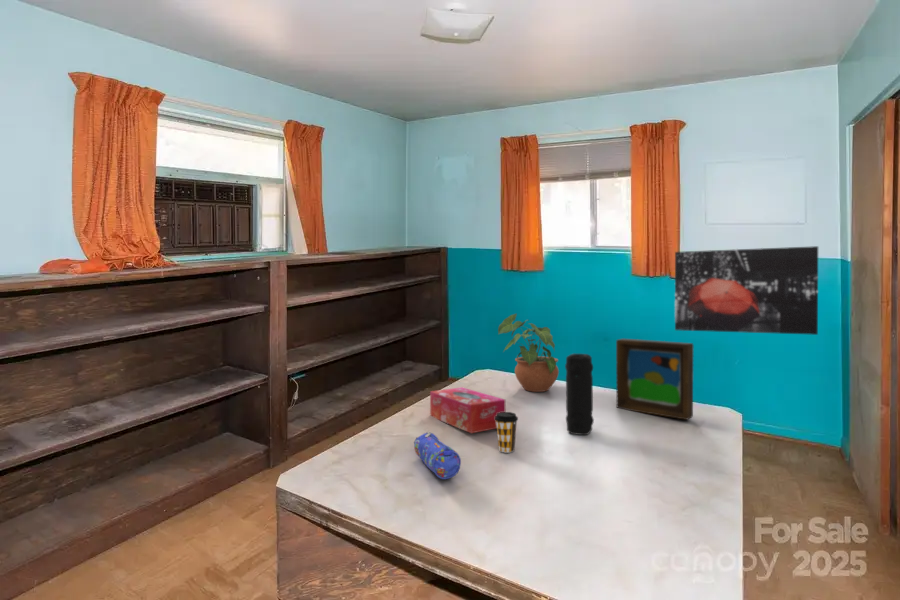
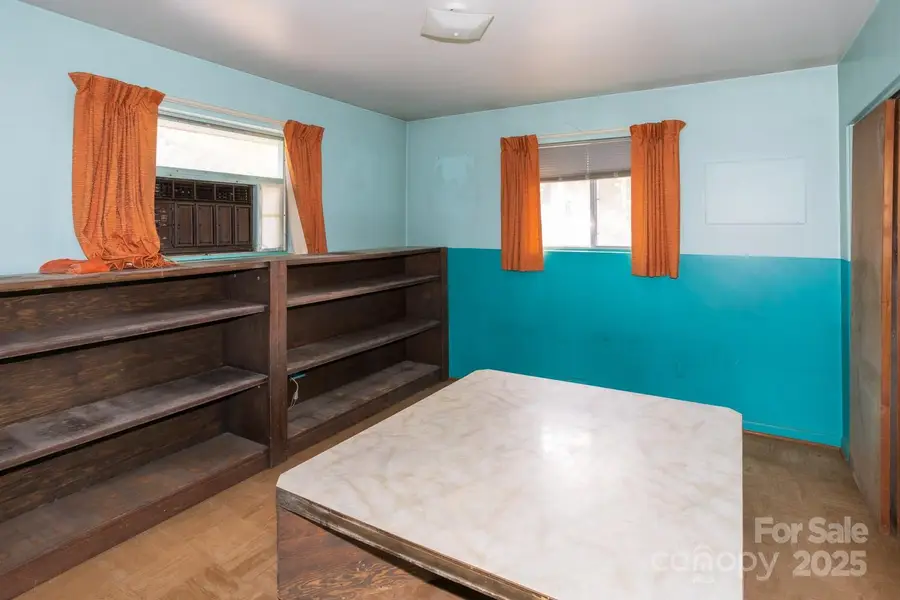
- pencil case (436, 453)
- picture frame (653, 376)
- speaker (579, 393)
- tissue box (466, 408)
- potted plant (528, 351)
- wall art (742, 290)
- coffee cup (506, 432)
